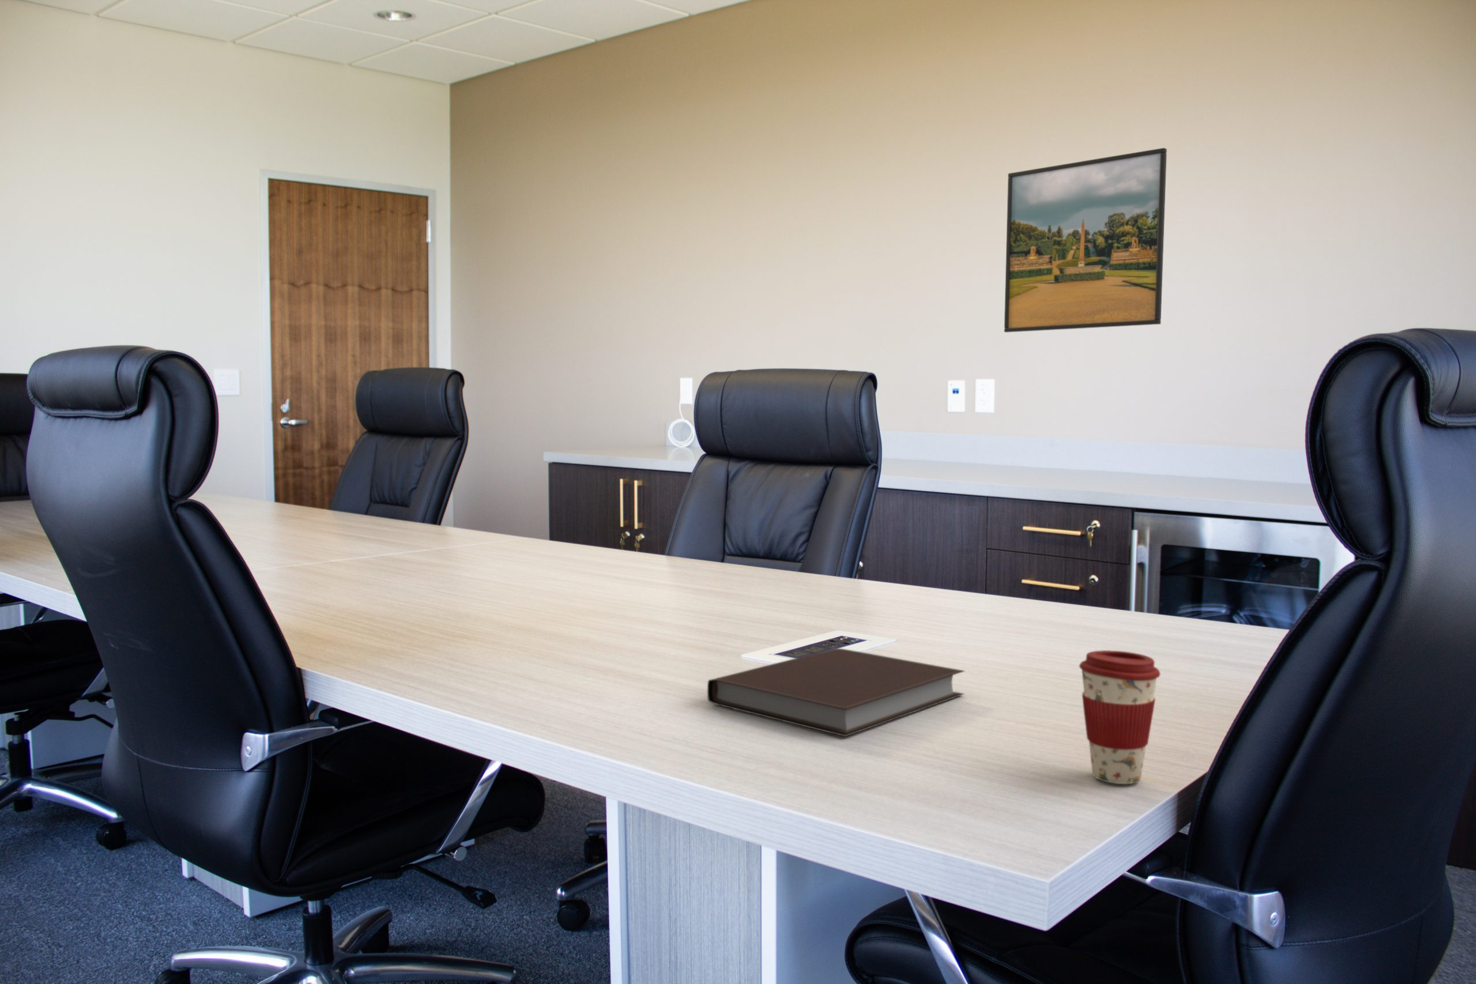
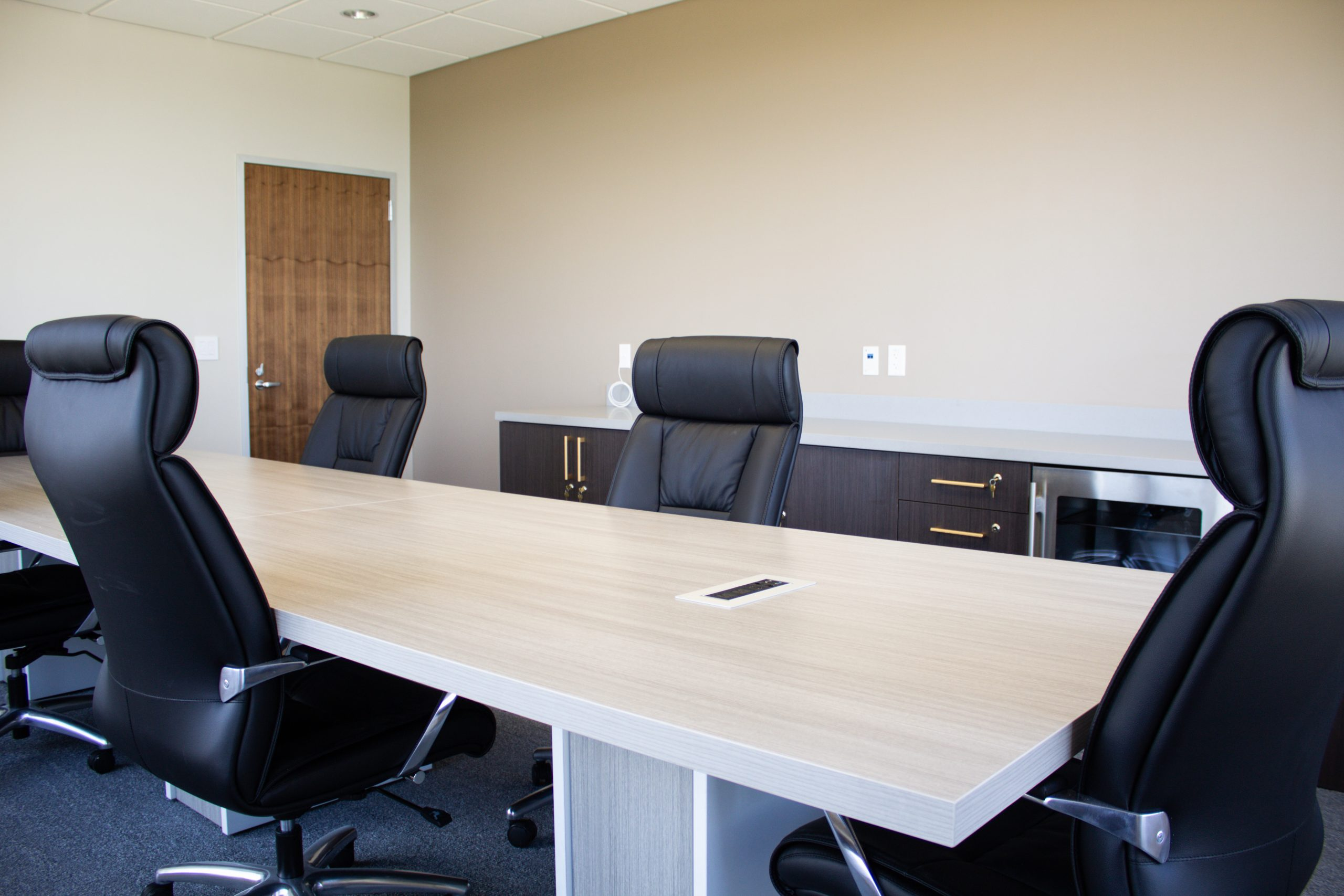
- notebook (838, 686)
- coffee cup (1118, 716)
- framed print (1081, 245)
